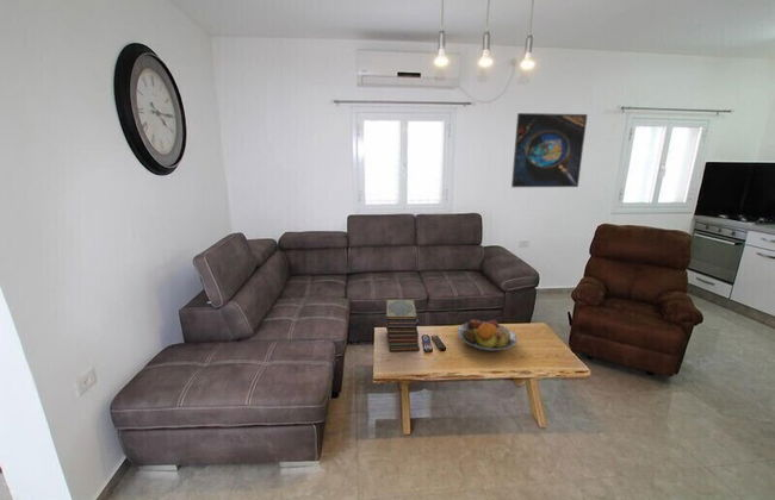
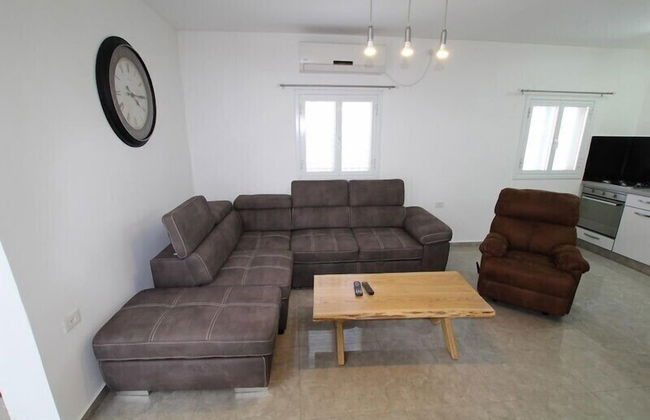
- fruit bowl (486, 331)
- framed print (548, 151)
- book stack (401, 324)
